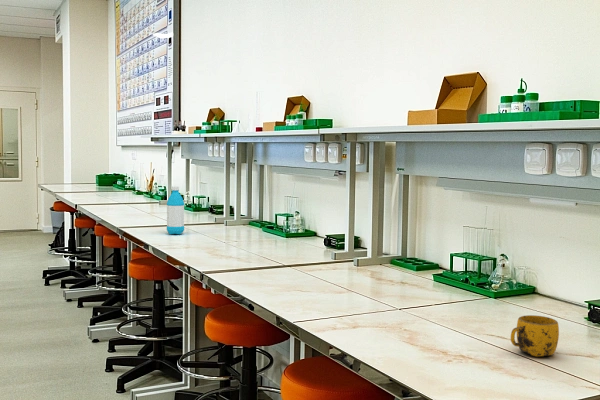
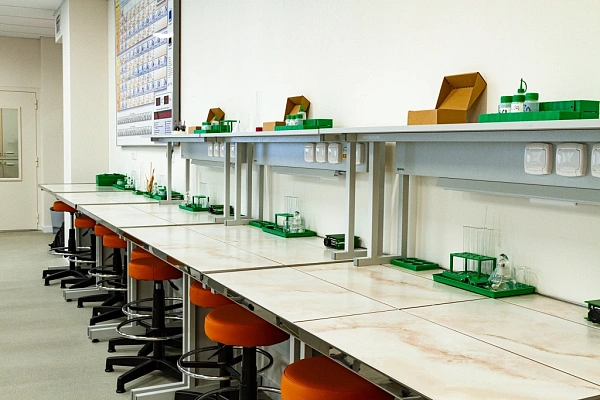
- mug (532, 336)
- water bottle (175, 210)
